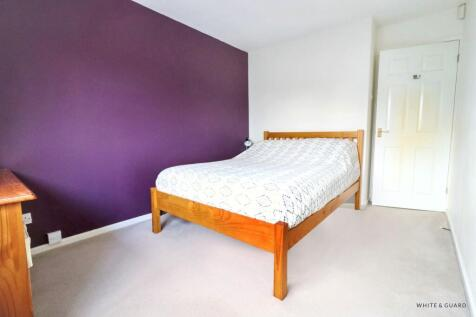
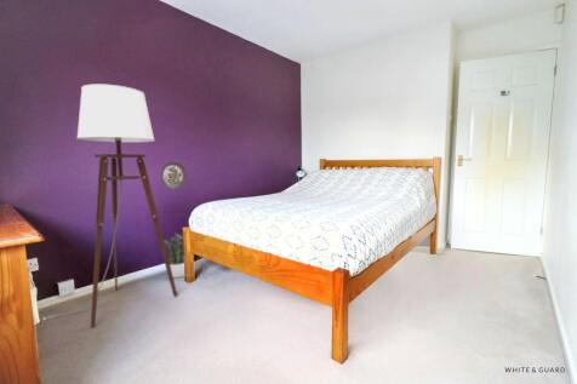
+ floor lamp (104, 202)
+ decorative plate (173, 174)
+ potted plant (176, 253)
